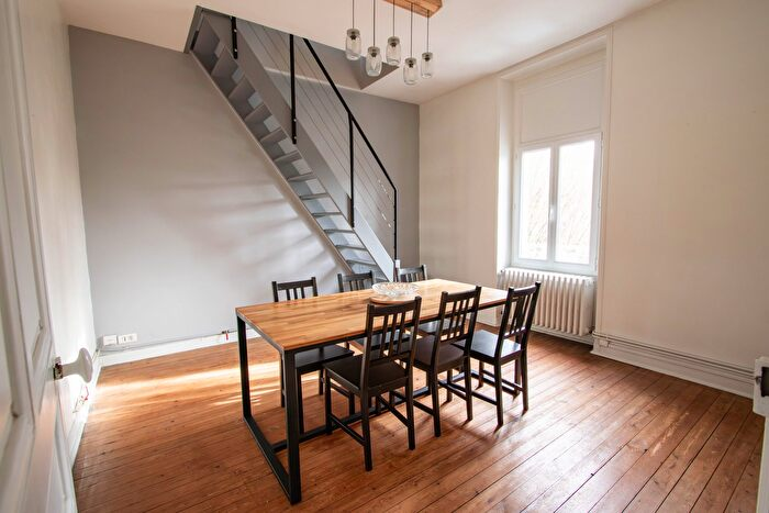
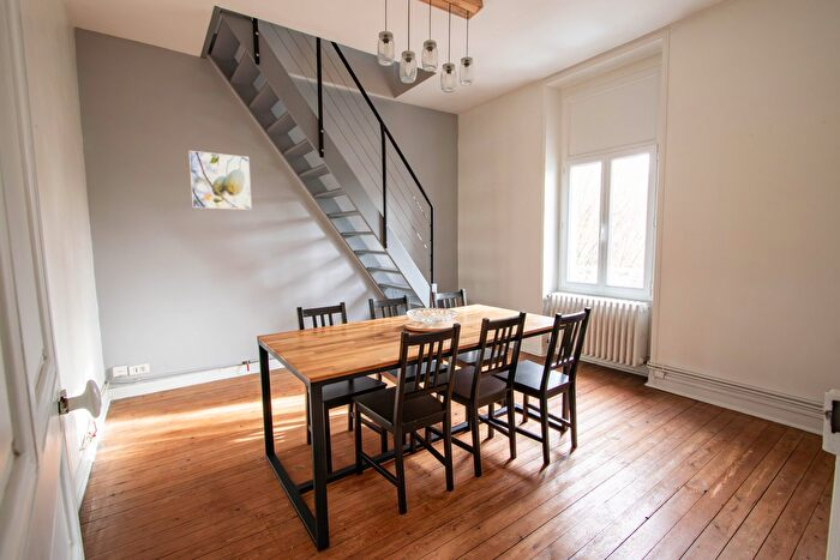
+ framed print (221, 181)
